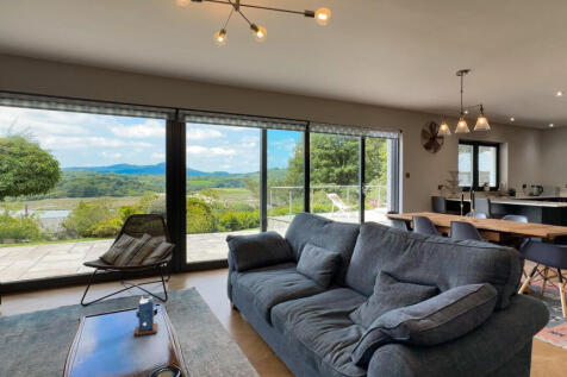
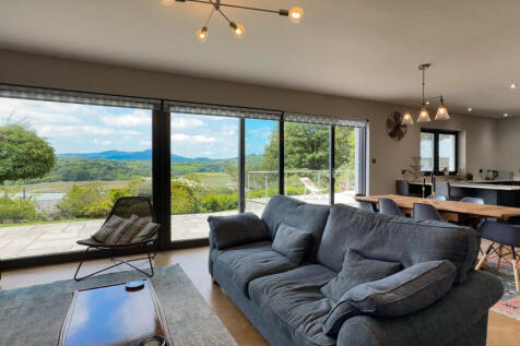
- candle (147, 313)
